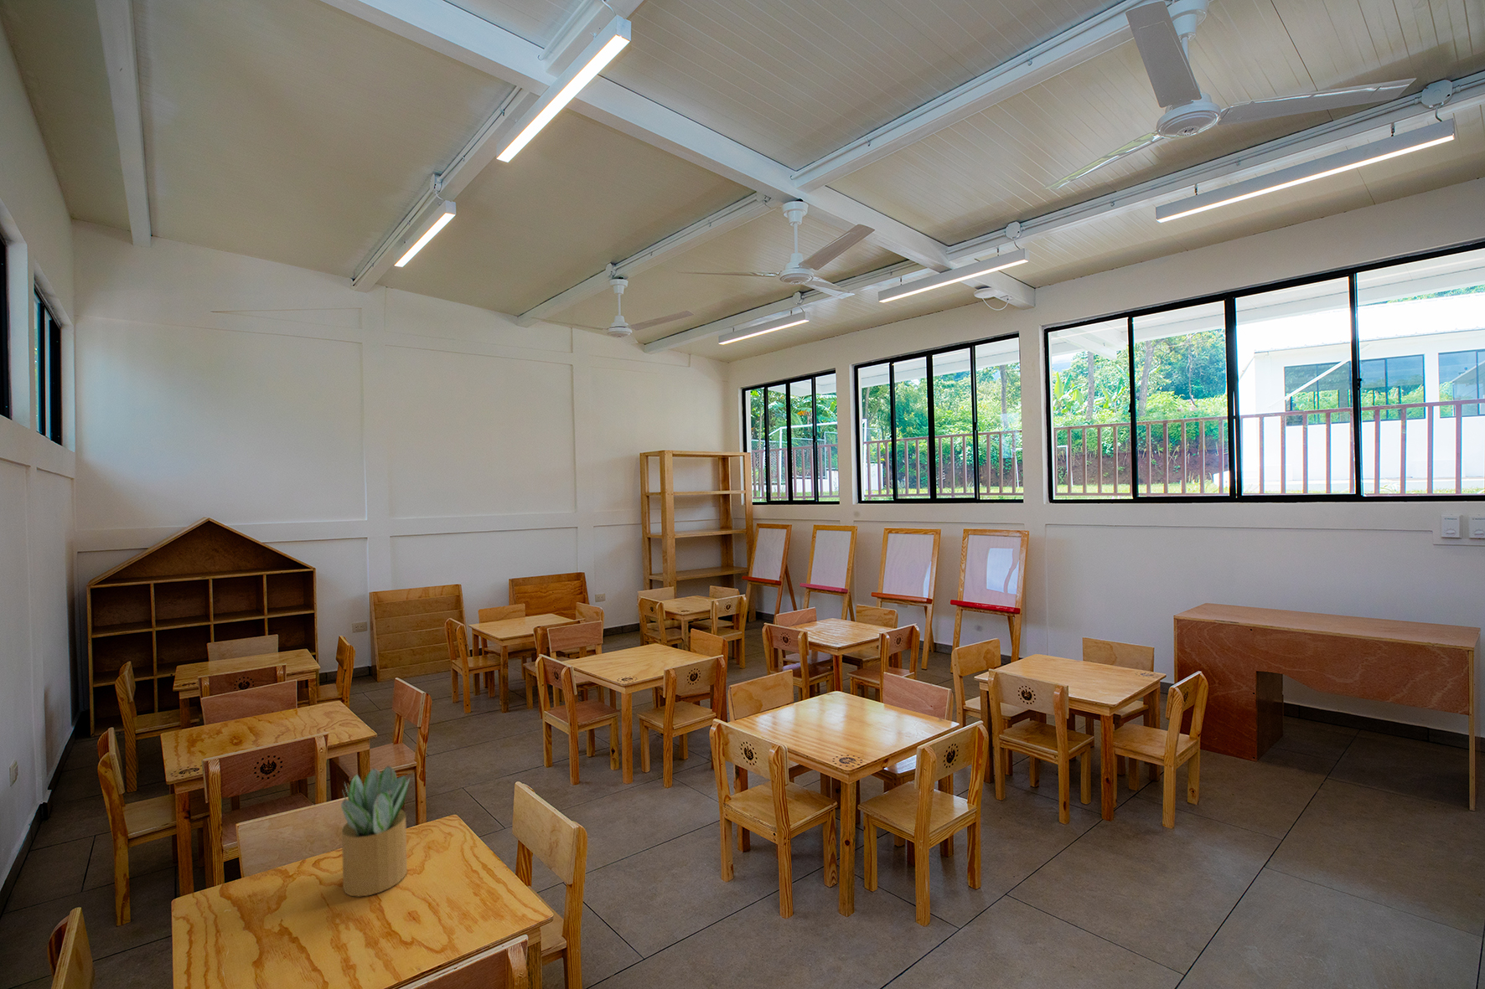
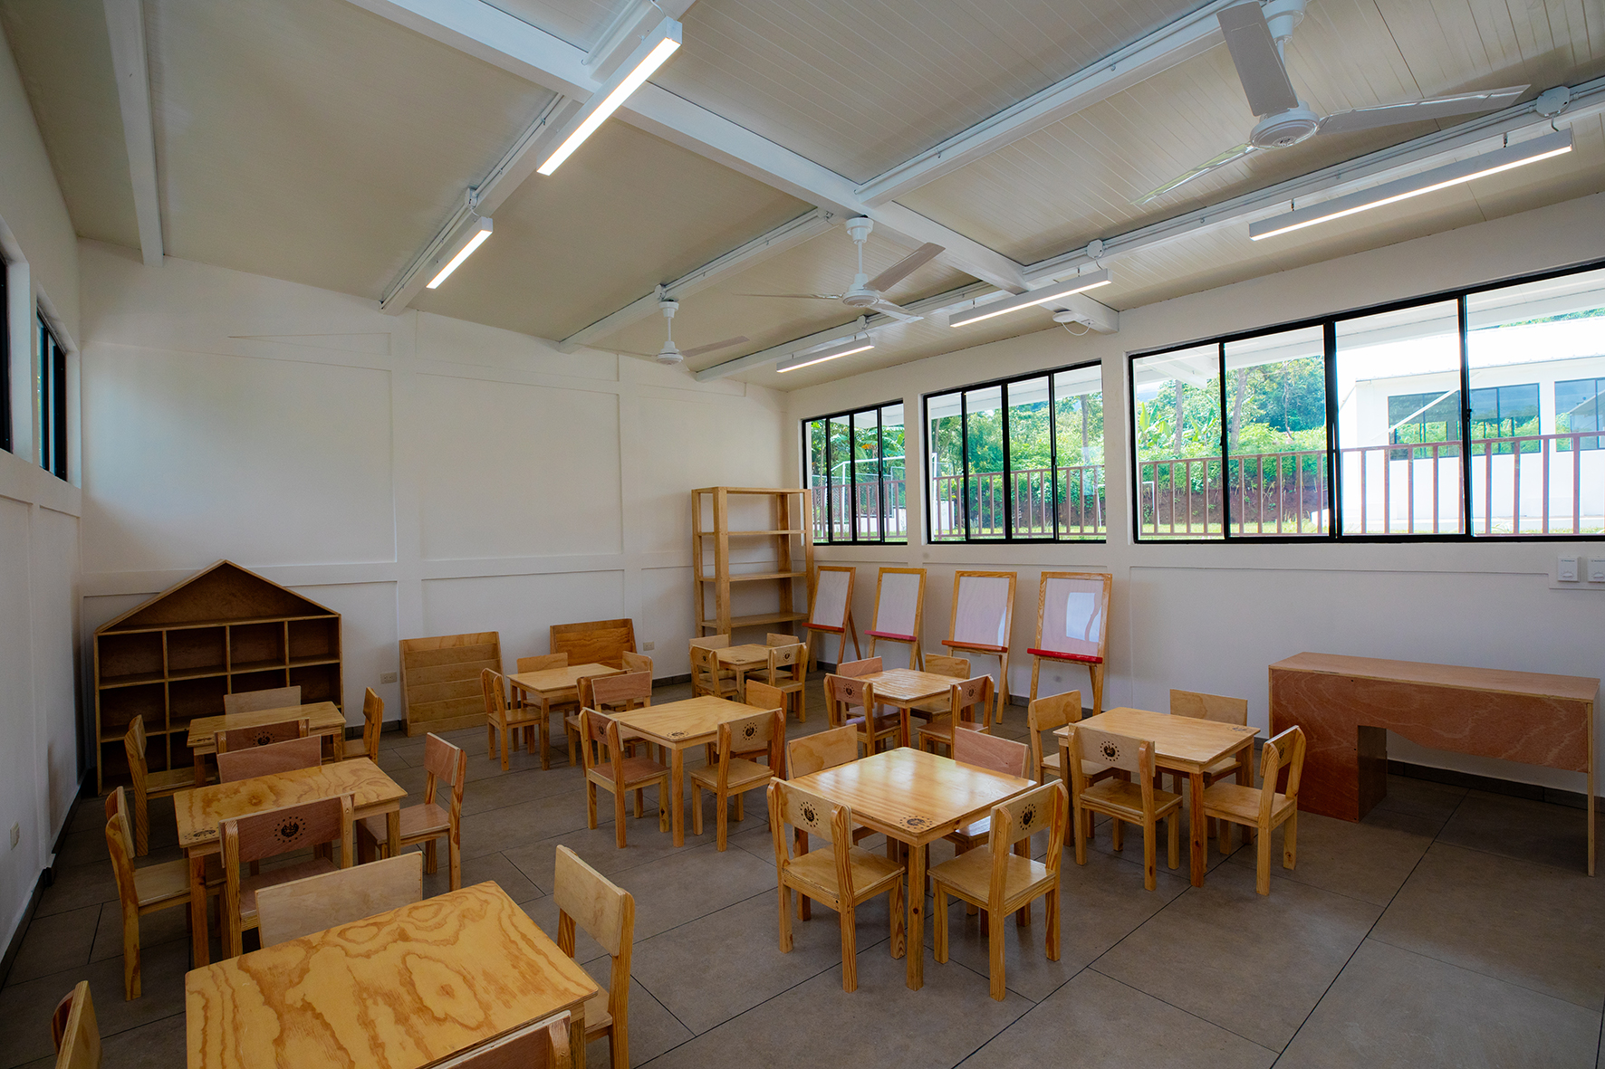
- potted plant (370, 830)
